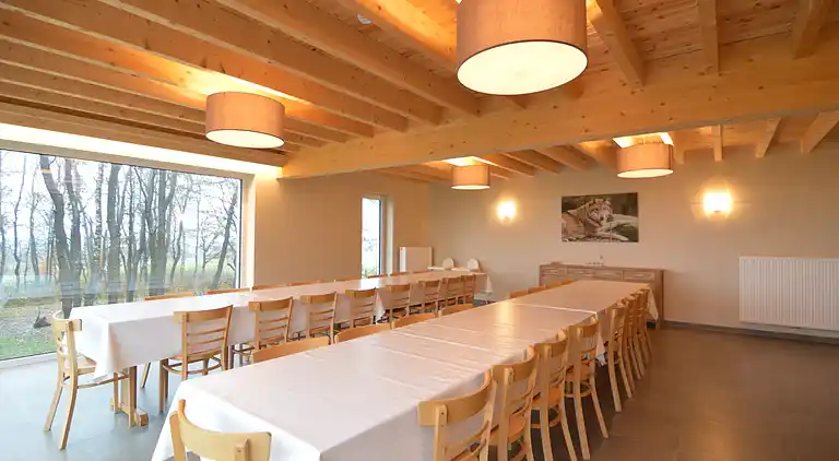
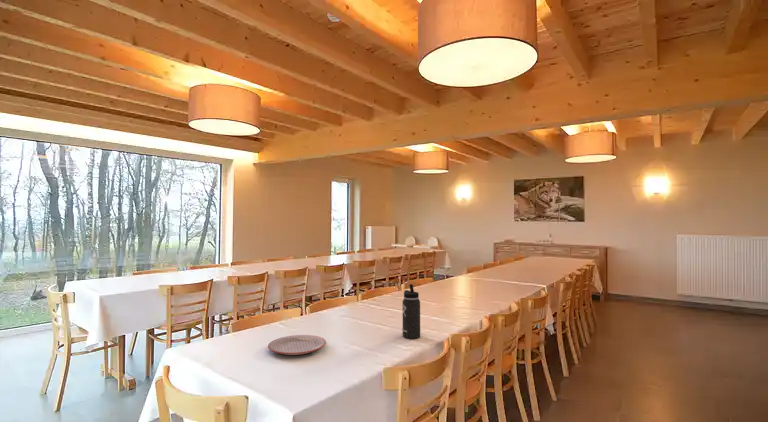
+ plate (297, 345)
+ thermos bottle (410, 309)
